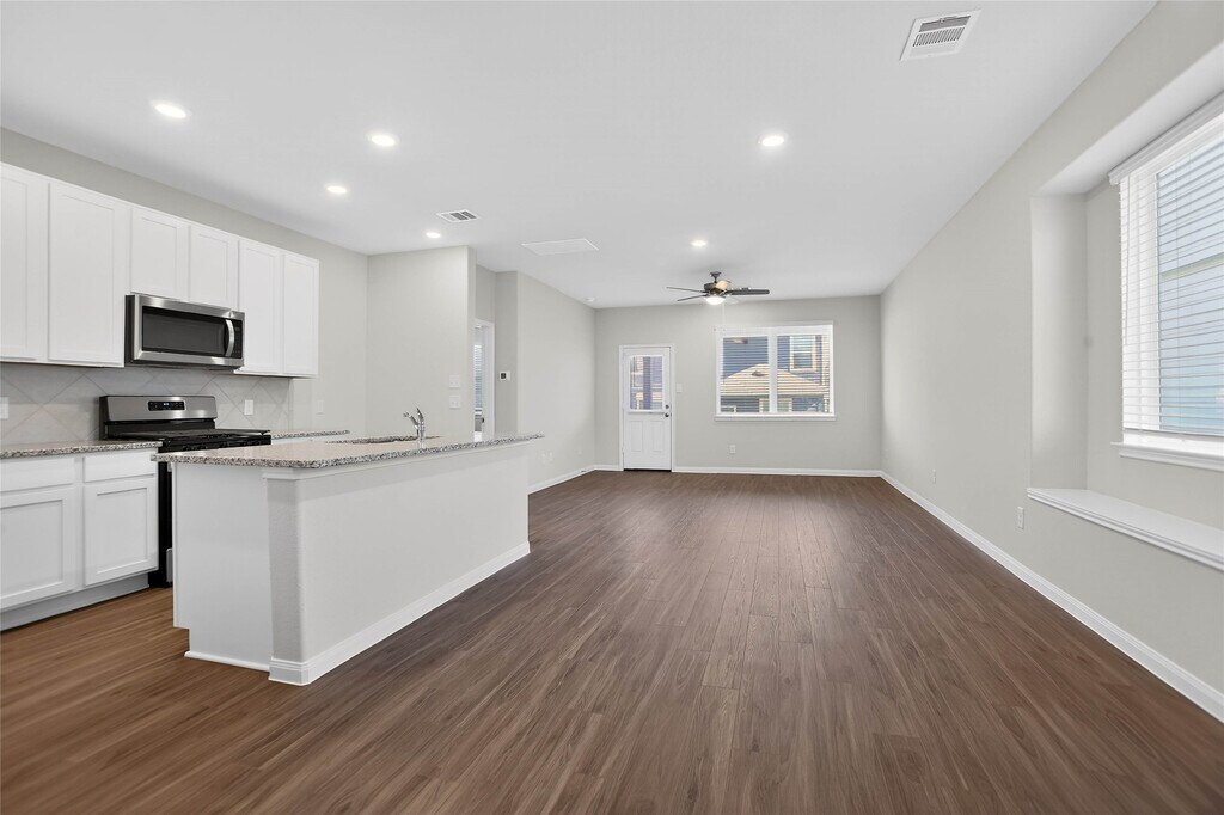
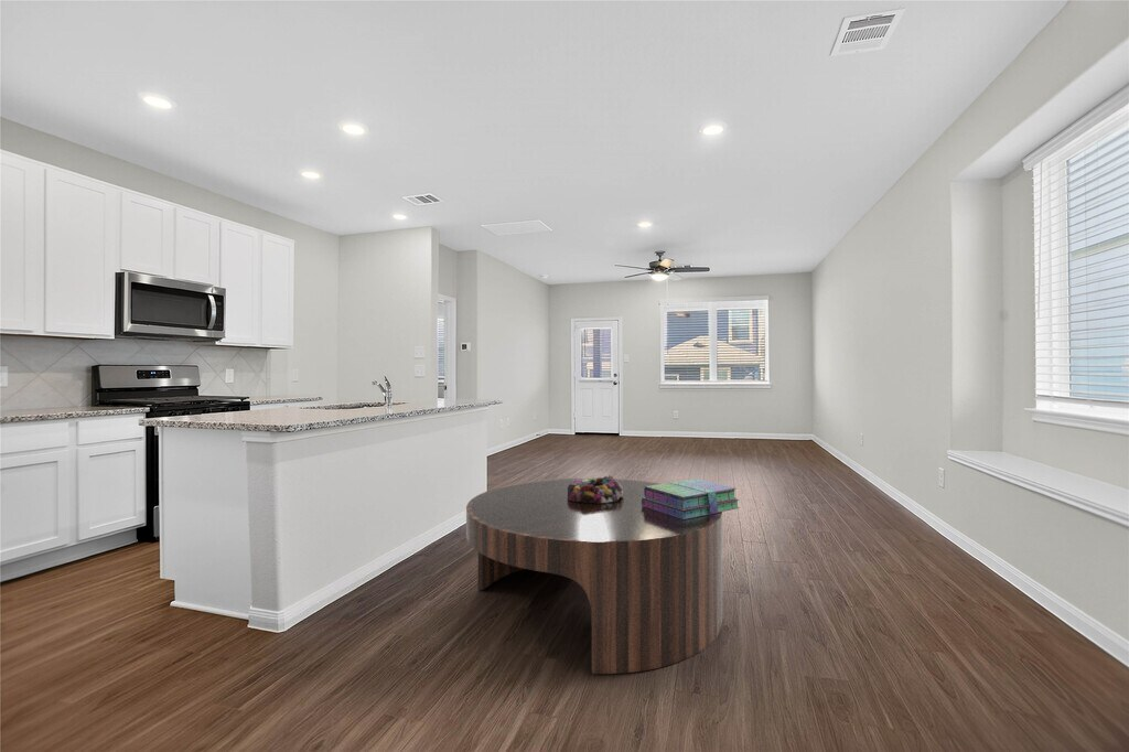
+ stack of books (689, 496)
+ coffee table (592, 552)
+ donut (594, 486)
